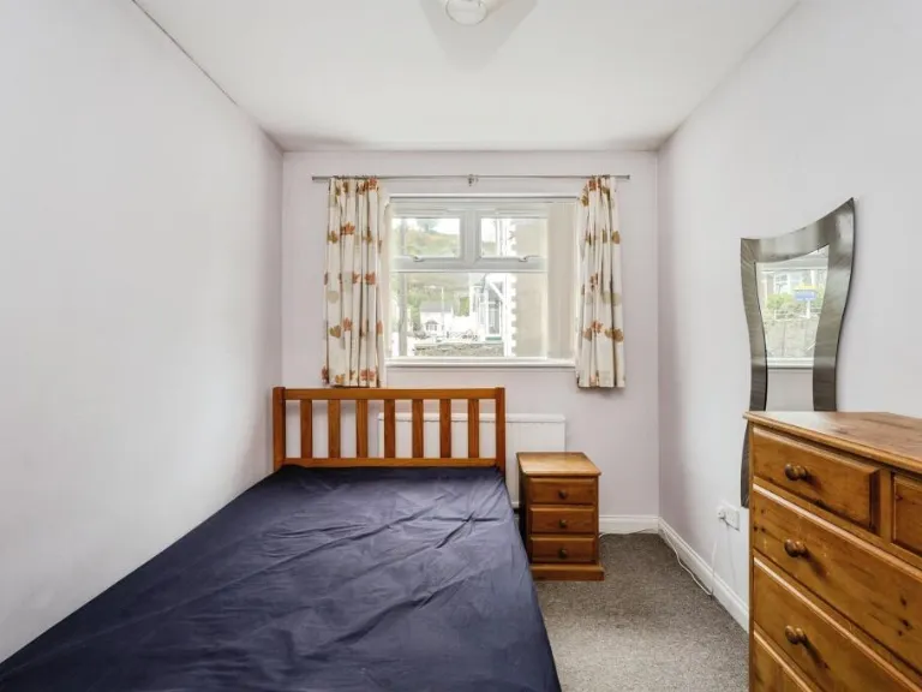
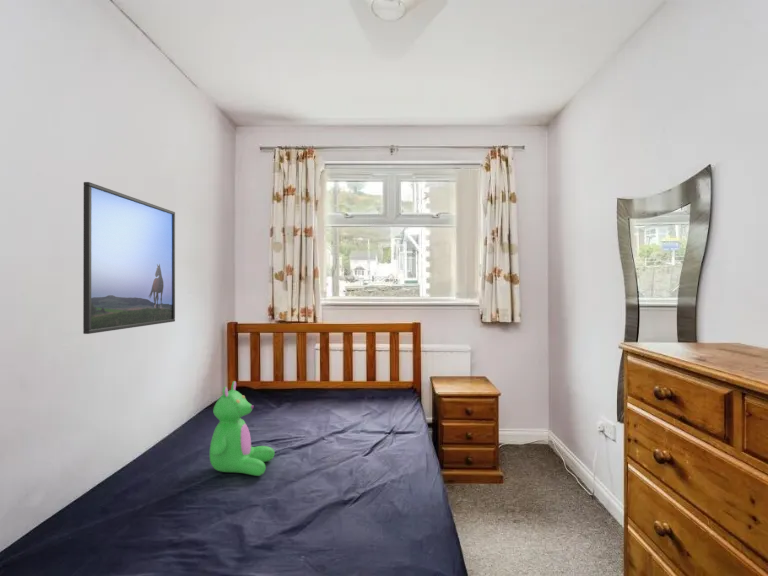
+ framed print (136, 263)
+ teddy bear (242, 426)
